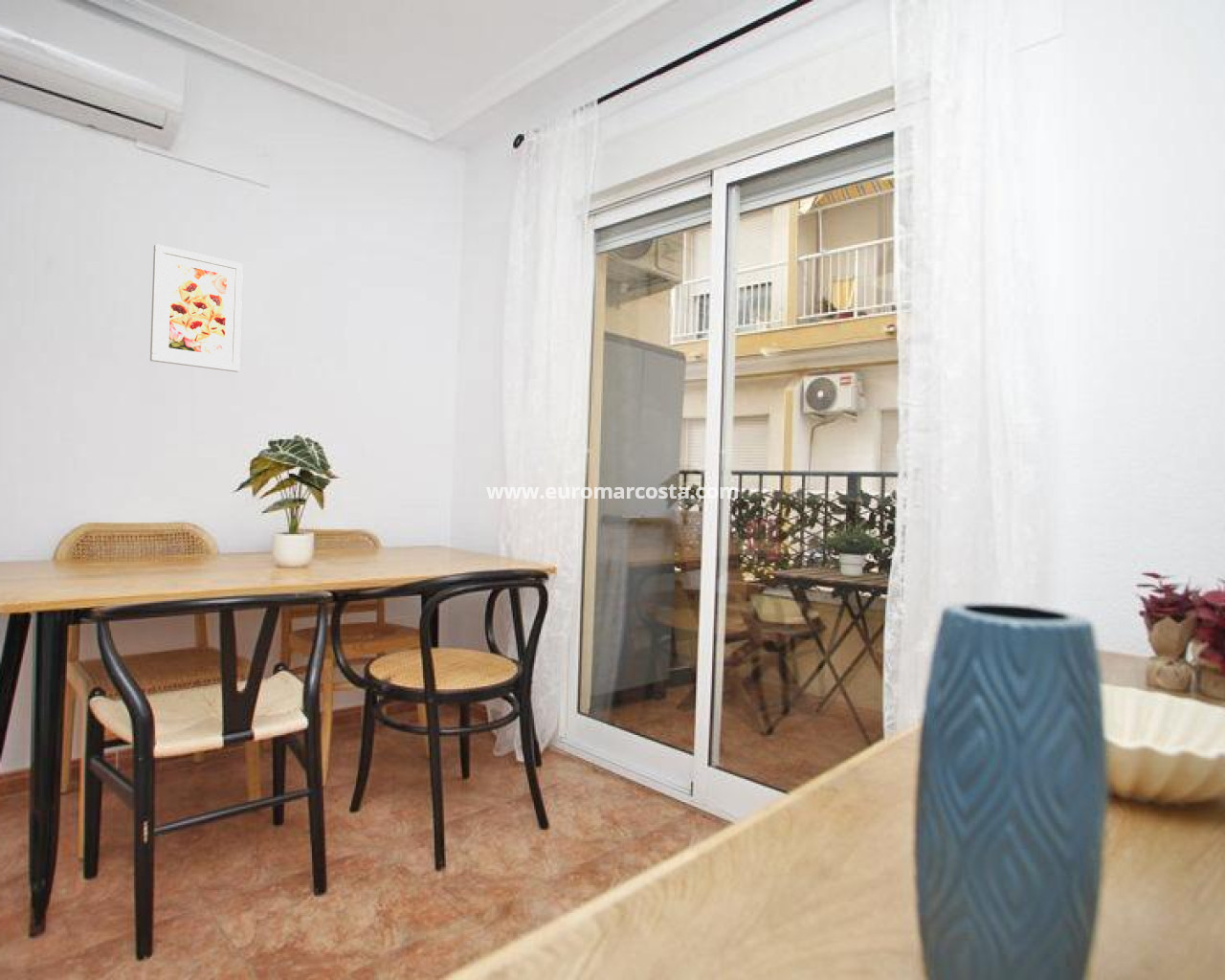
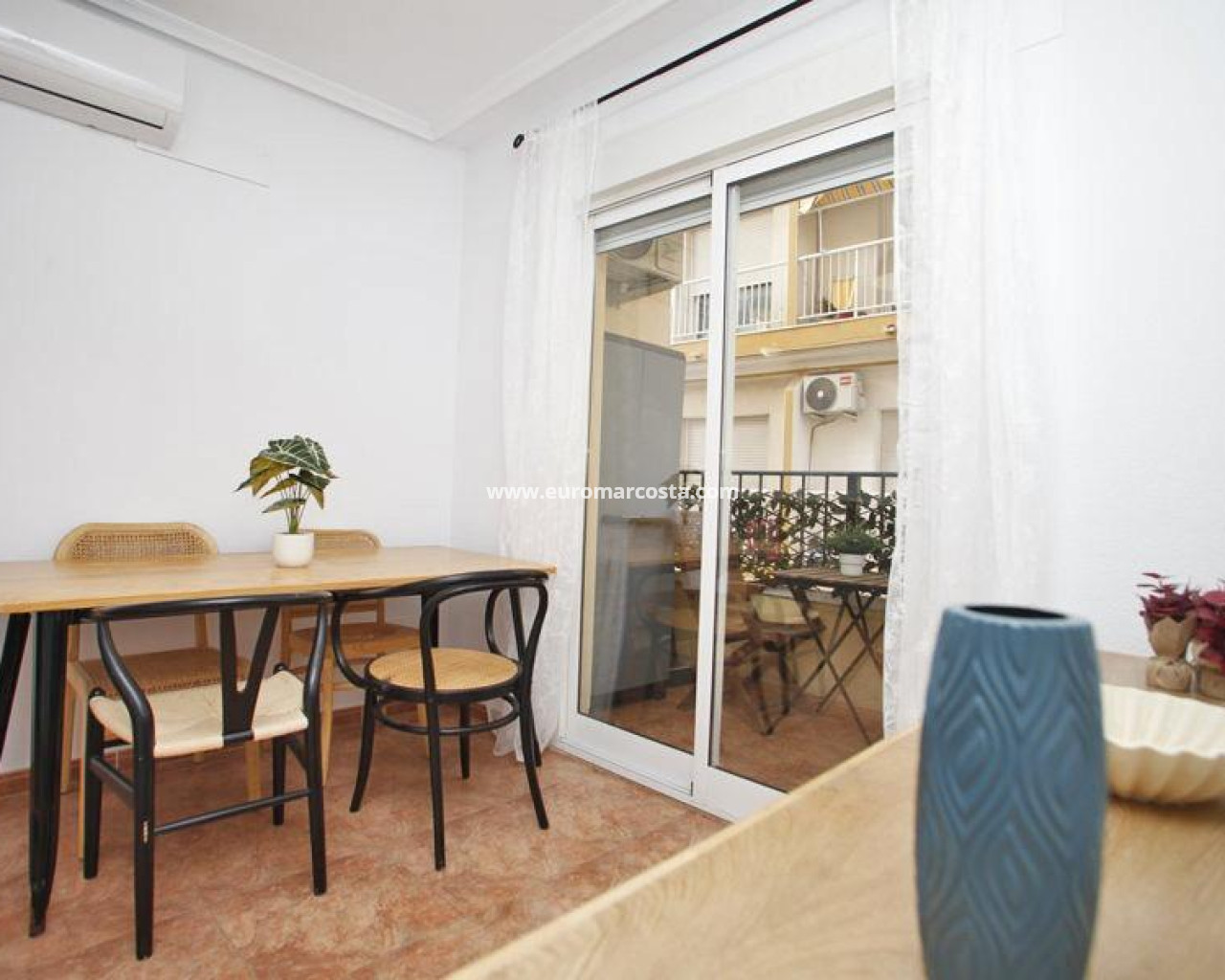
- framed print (198, 310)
